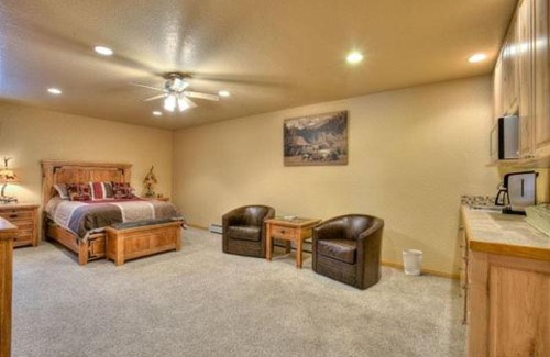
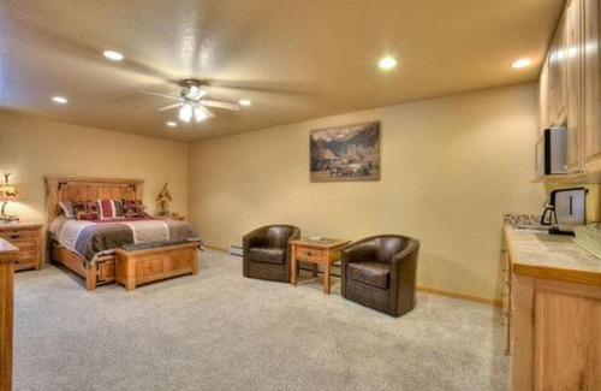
- wastebasket (411, 261)
